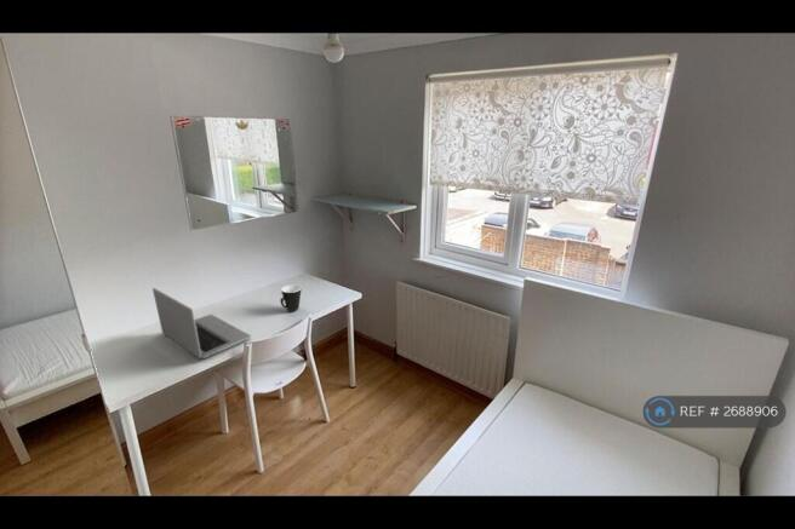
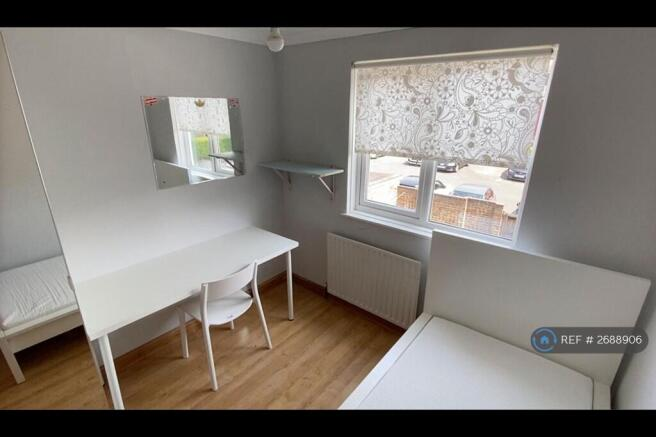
- mug (290, 300)
- laptop (204, 316)
